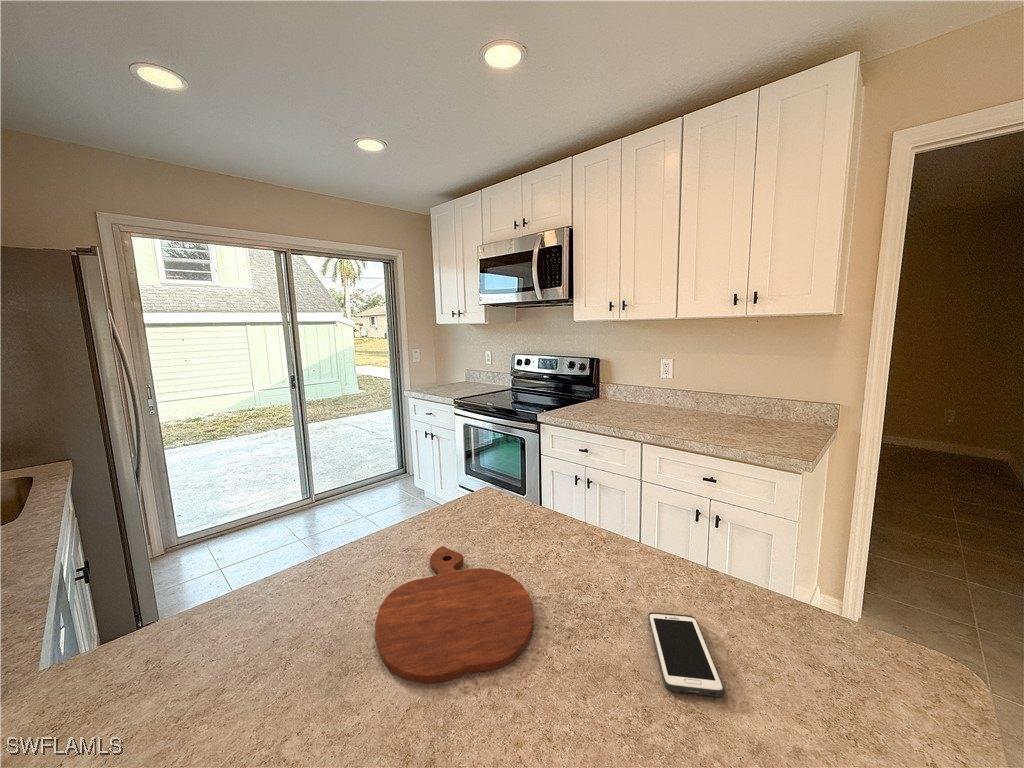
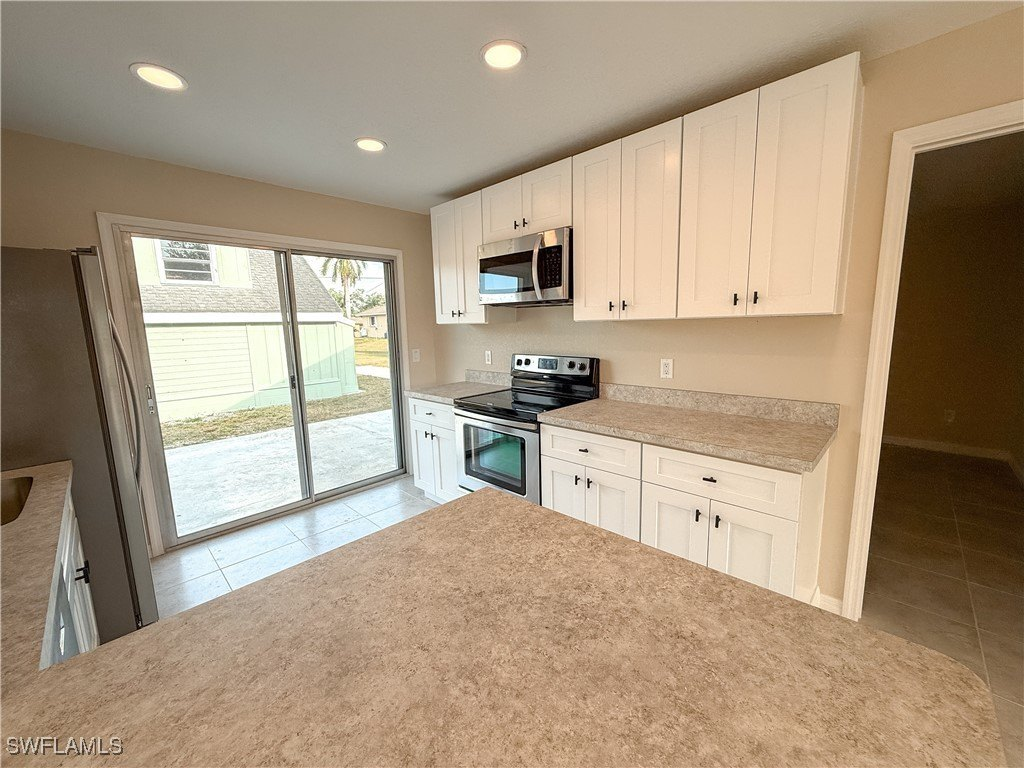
- cell phone (681, 649)
- cutting board (452, 596)
